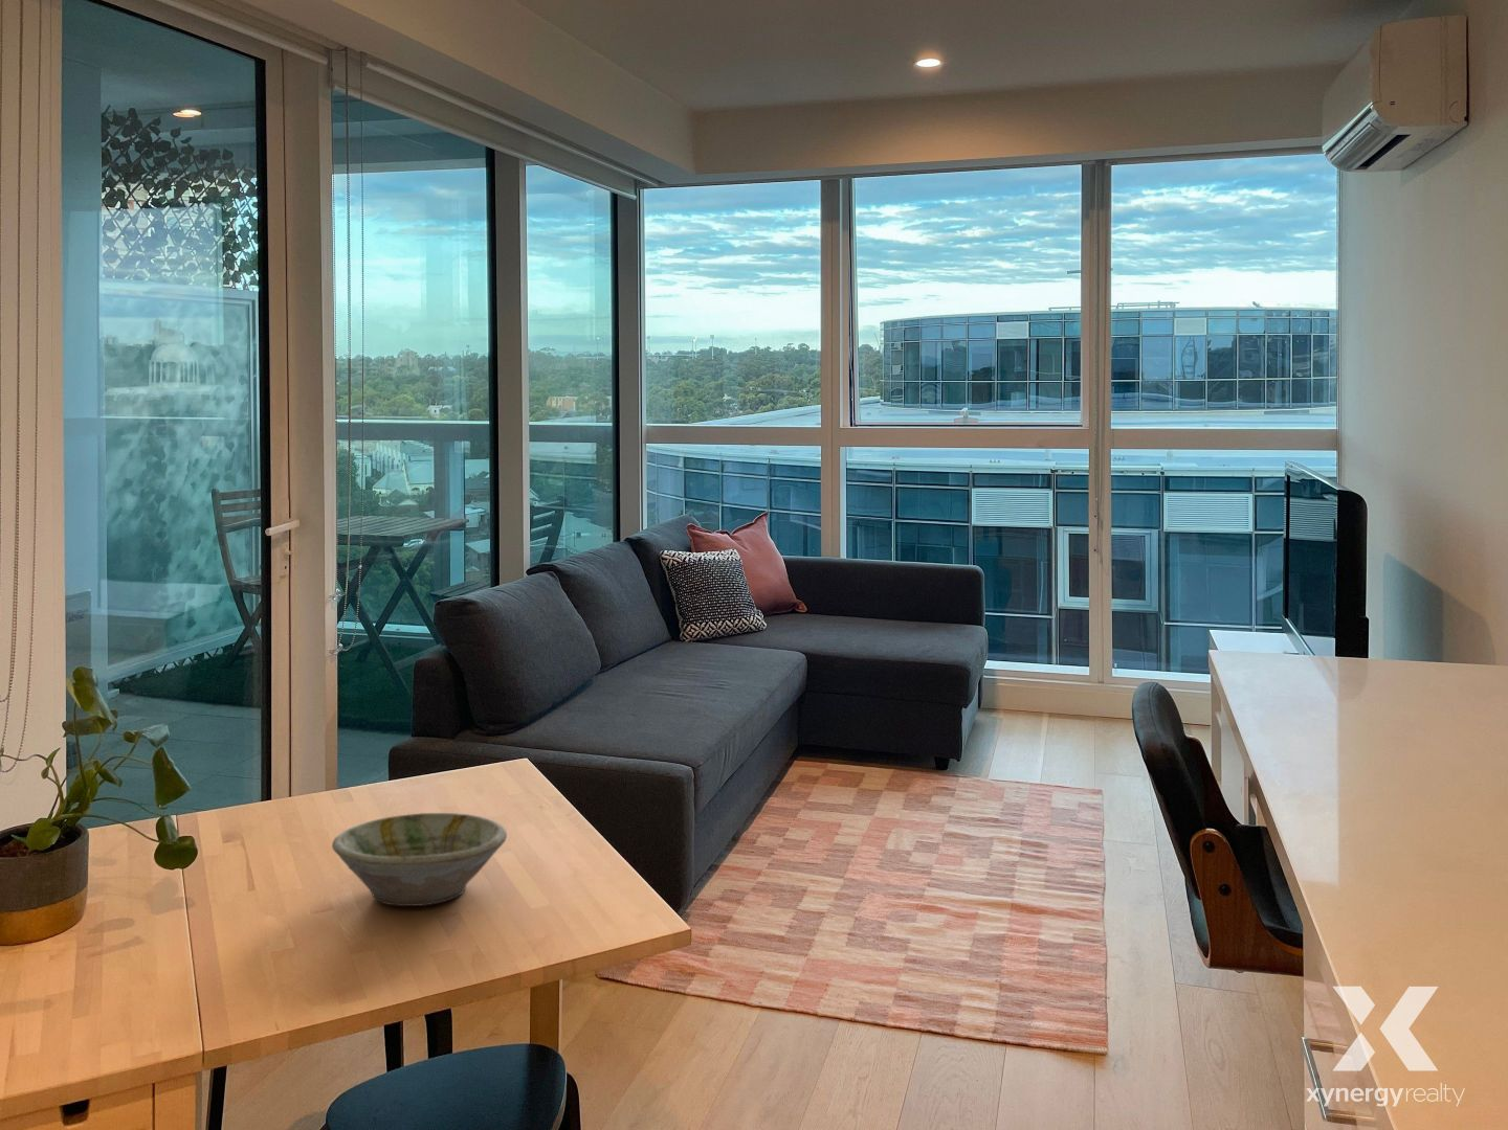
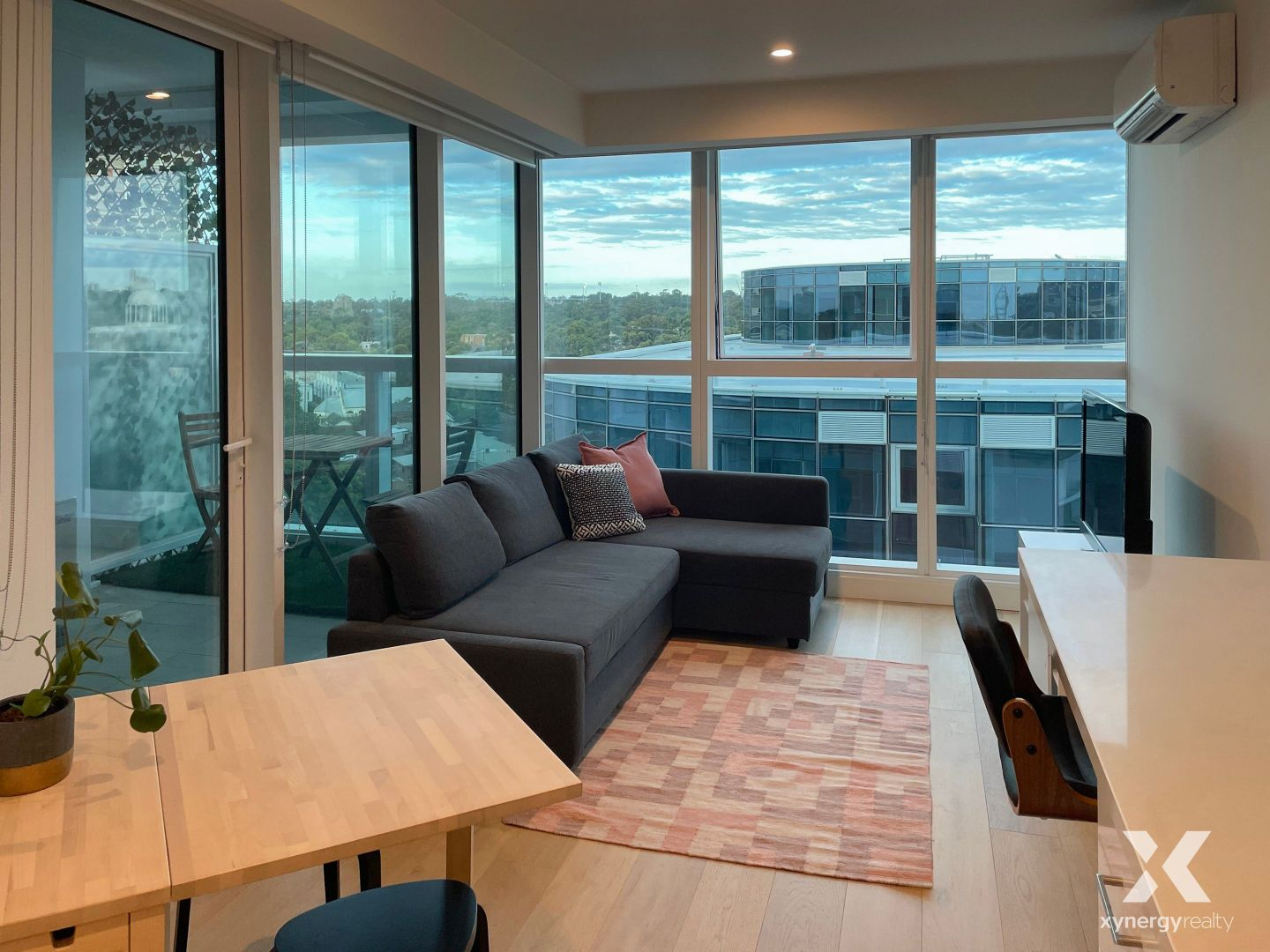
- bowl (422, 862)
